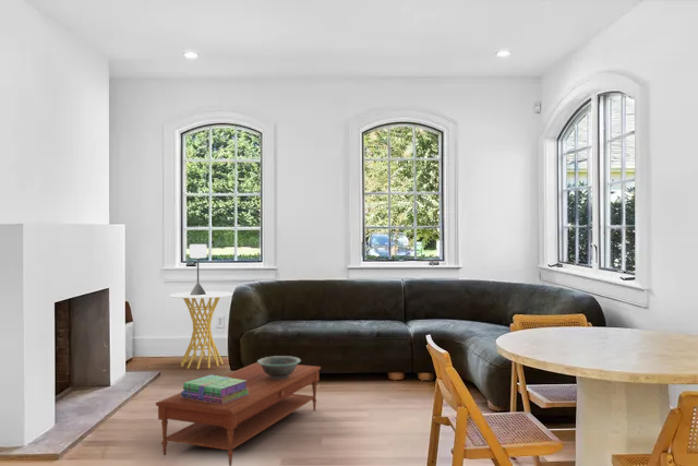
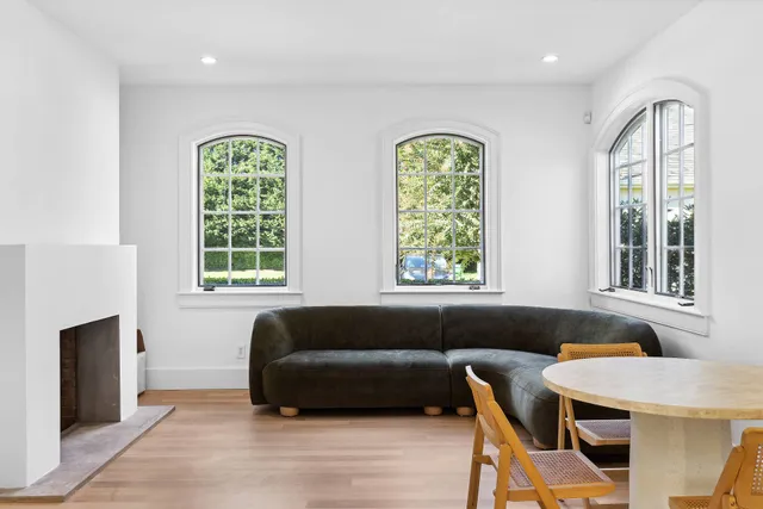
- table lamp (197, 268)
- coffee table (248, 406)
- side table (201, 328)
- stack of books (215, 387)
- decorative bowl (278, 368)
